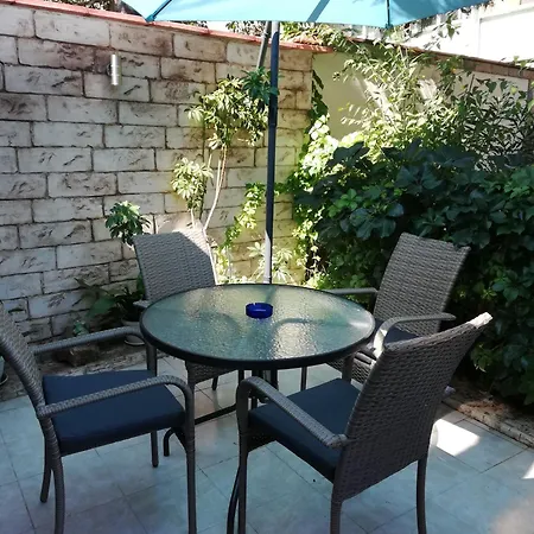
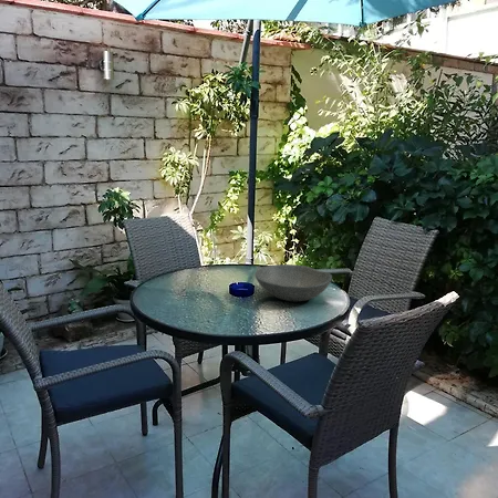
+ bowl (291, 286)
